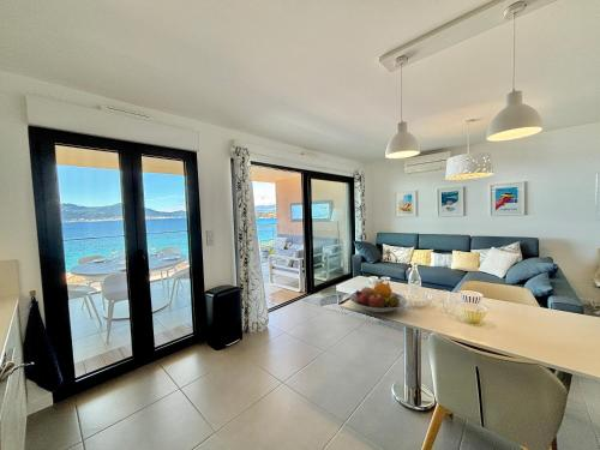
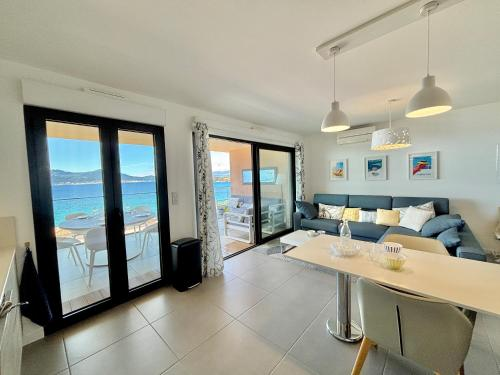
- fruit bowl (377, 295)
